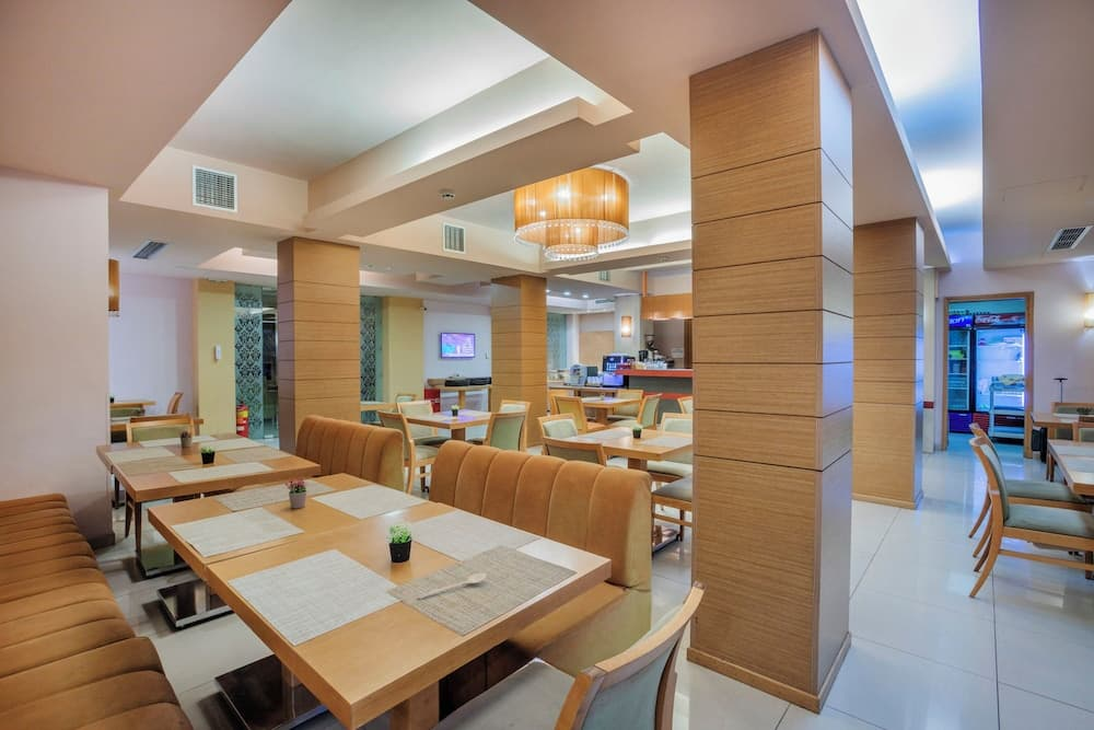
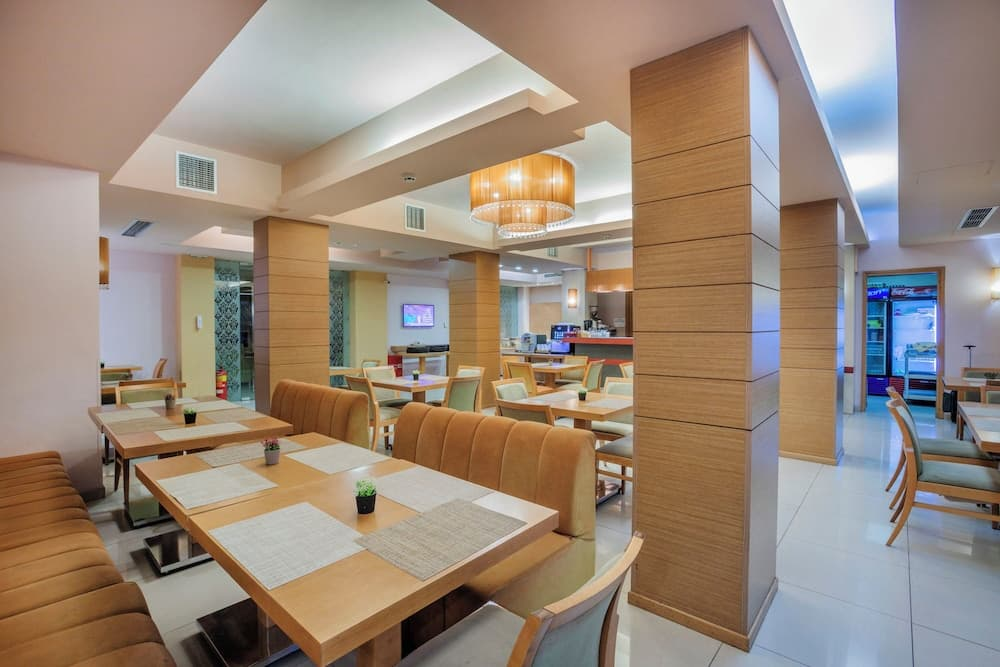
- stirrer (453, 586)
